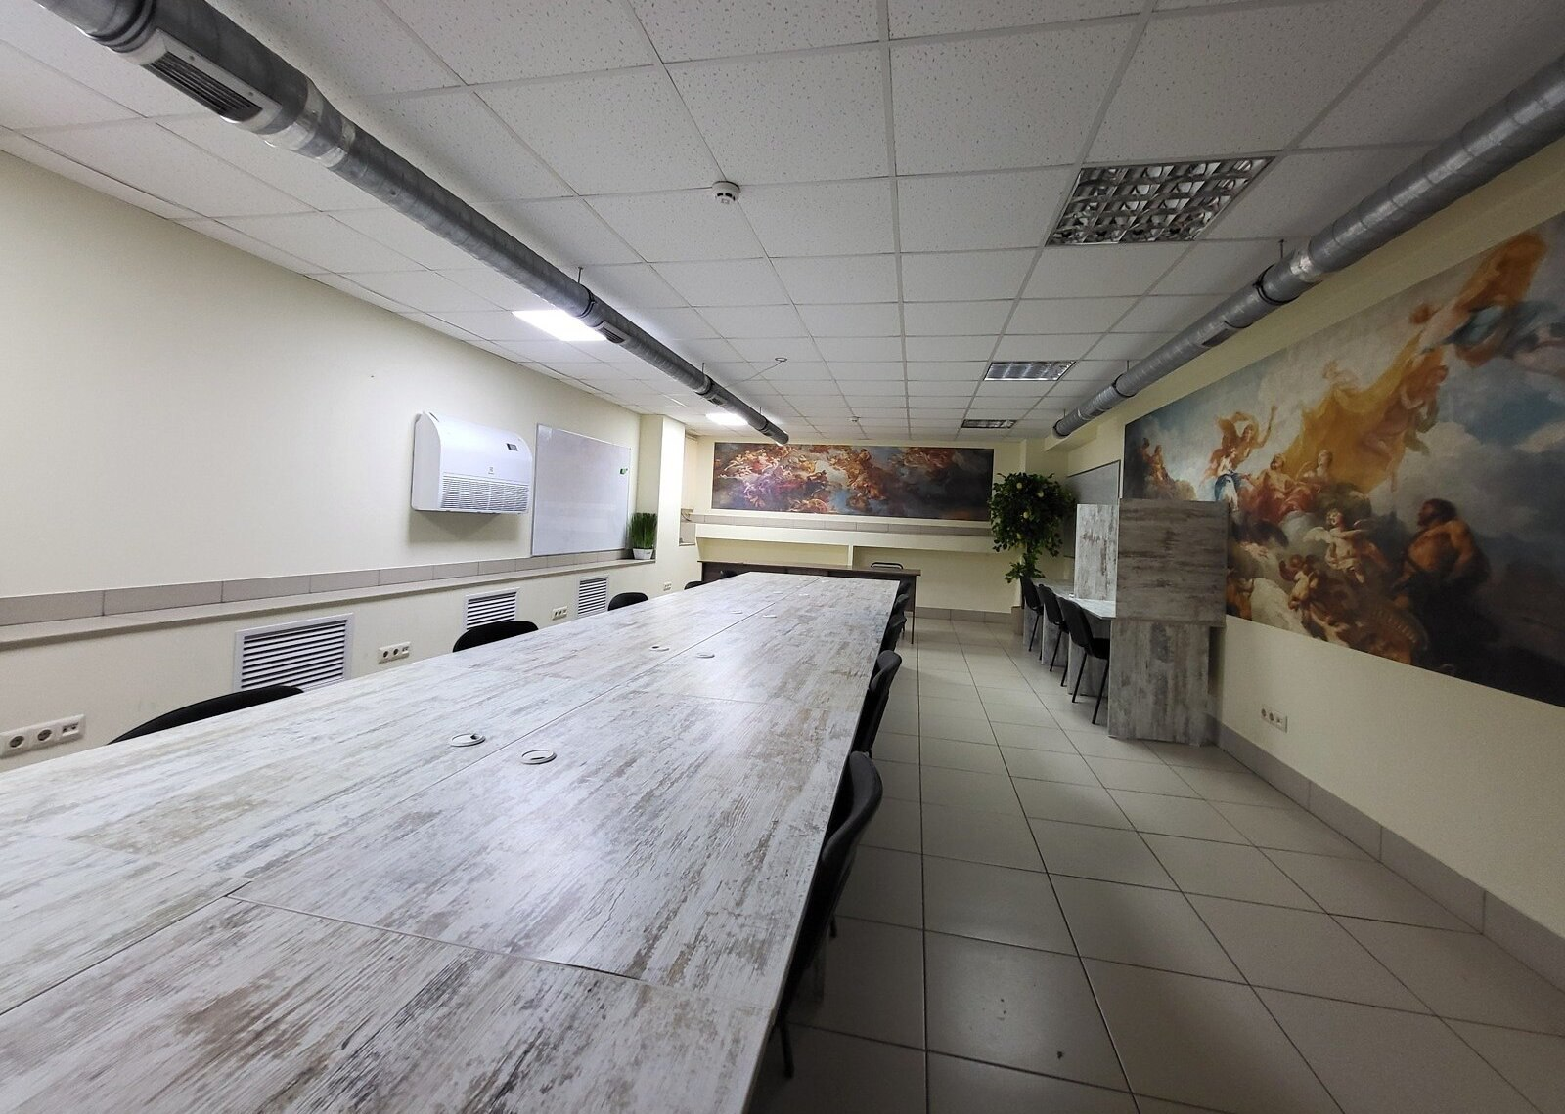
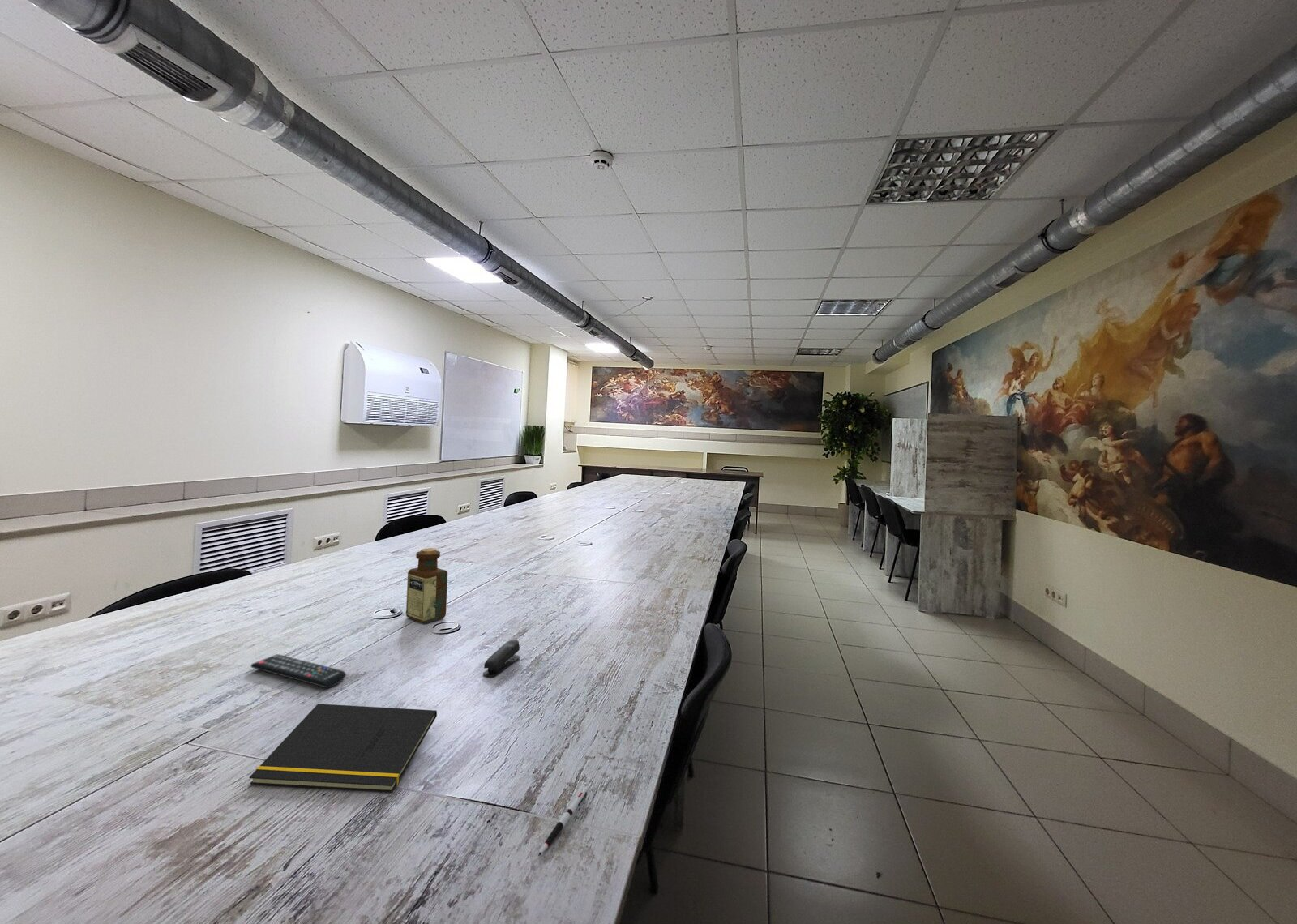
+ notepad (352, 743)
+ remote control (297, 670)
+ stapler (503, 657)
+ bottle (427, 584)
+ pen (565, 819)
